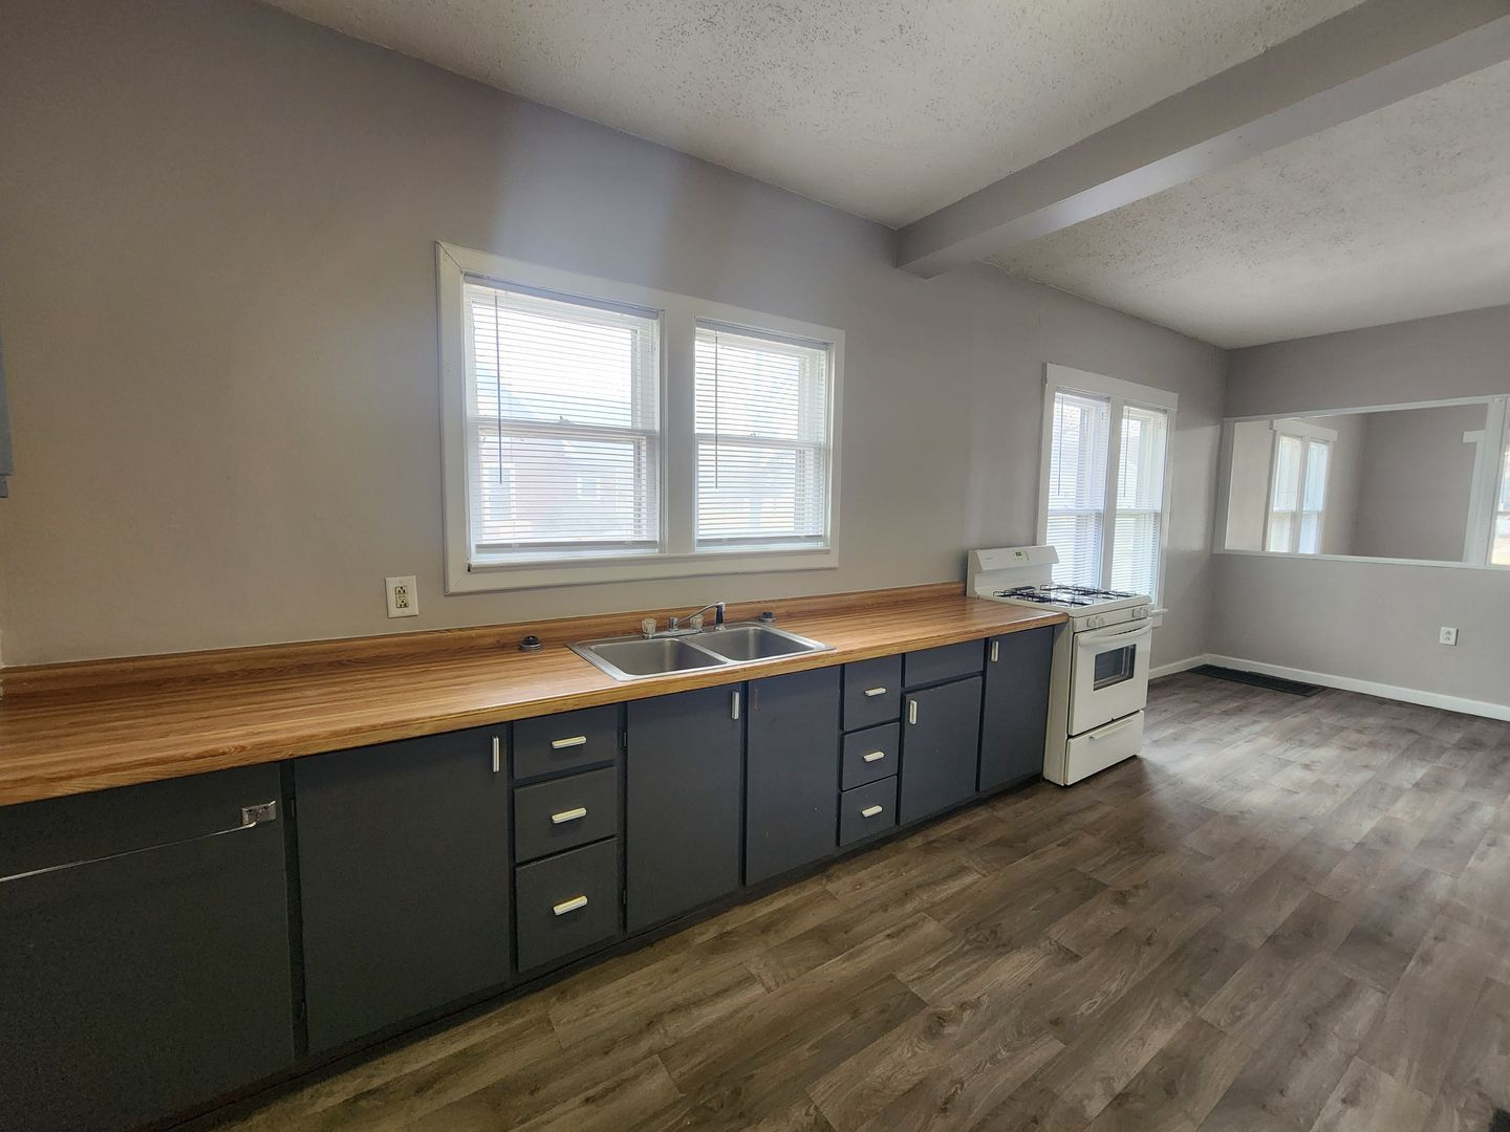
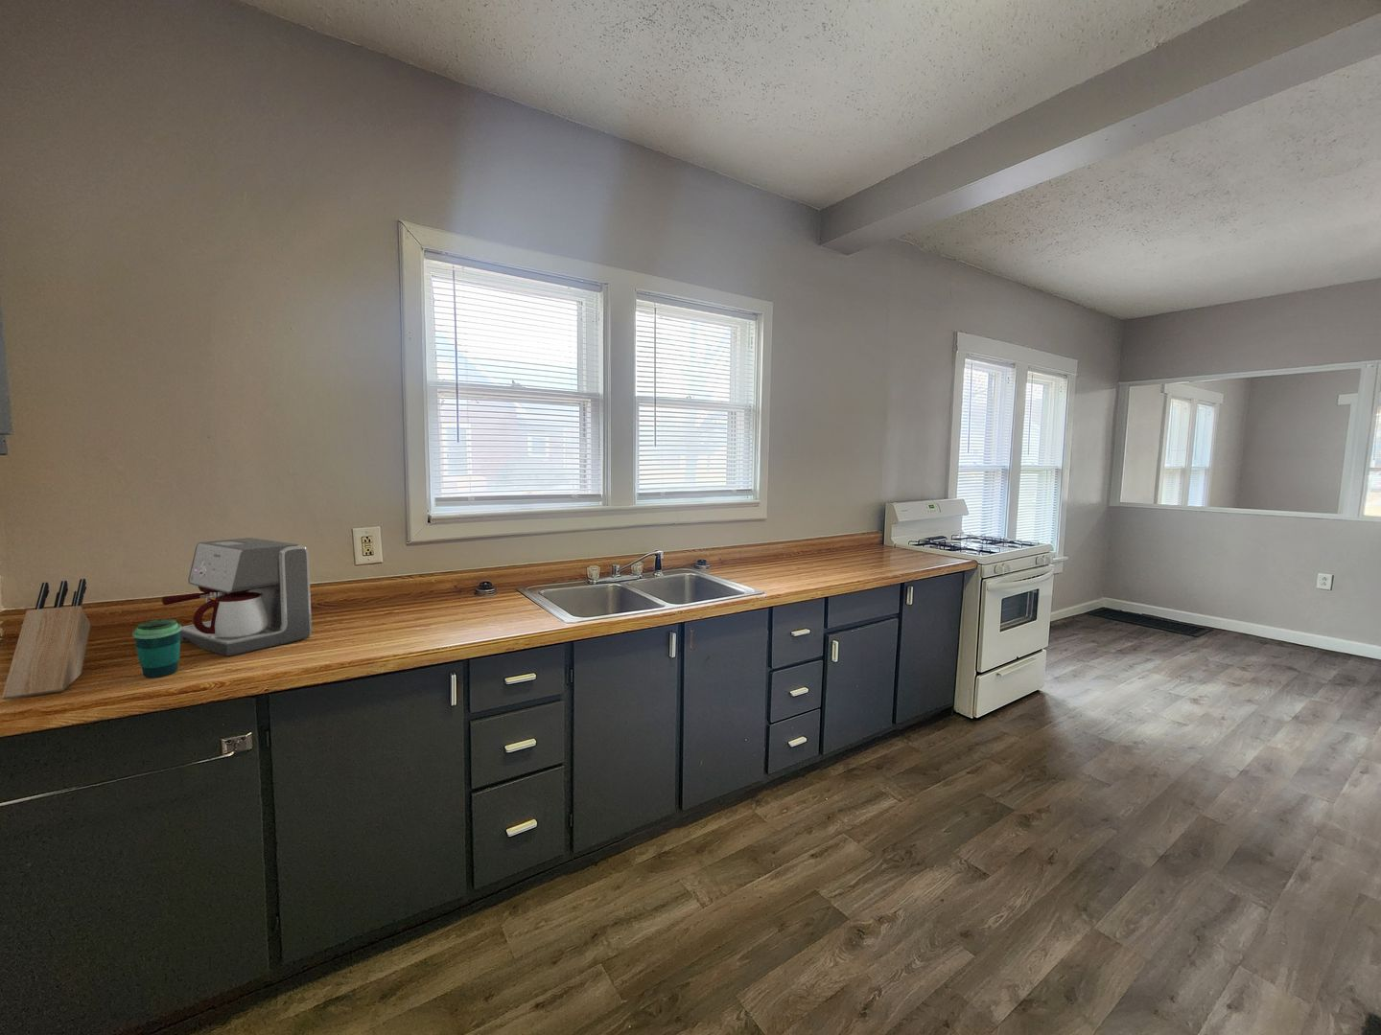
+ knife block (51, 633)
+ cup (159, 648)
+ coffee maker (246, 591)
